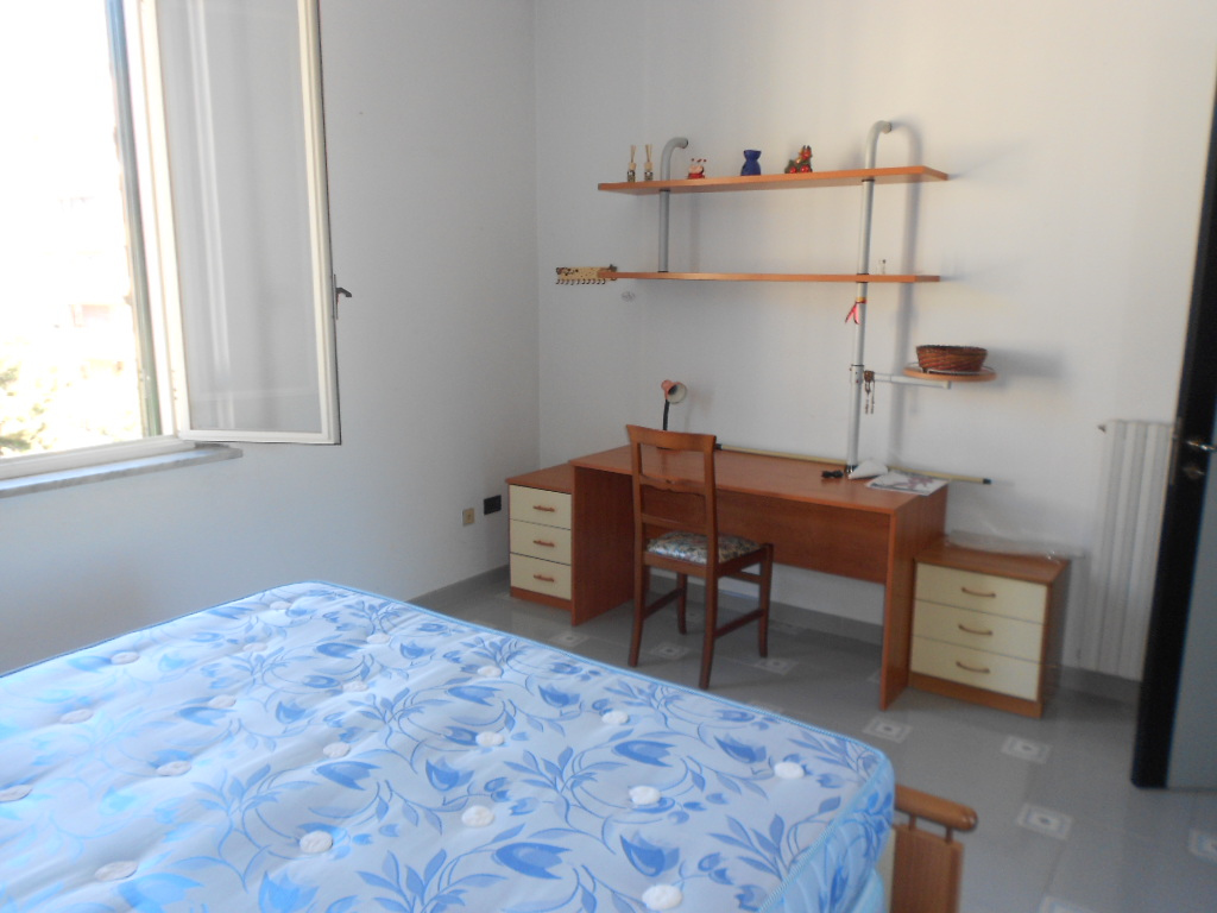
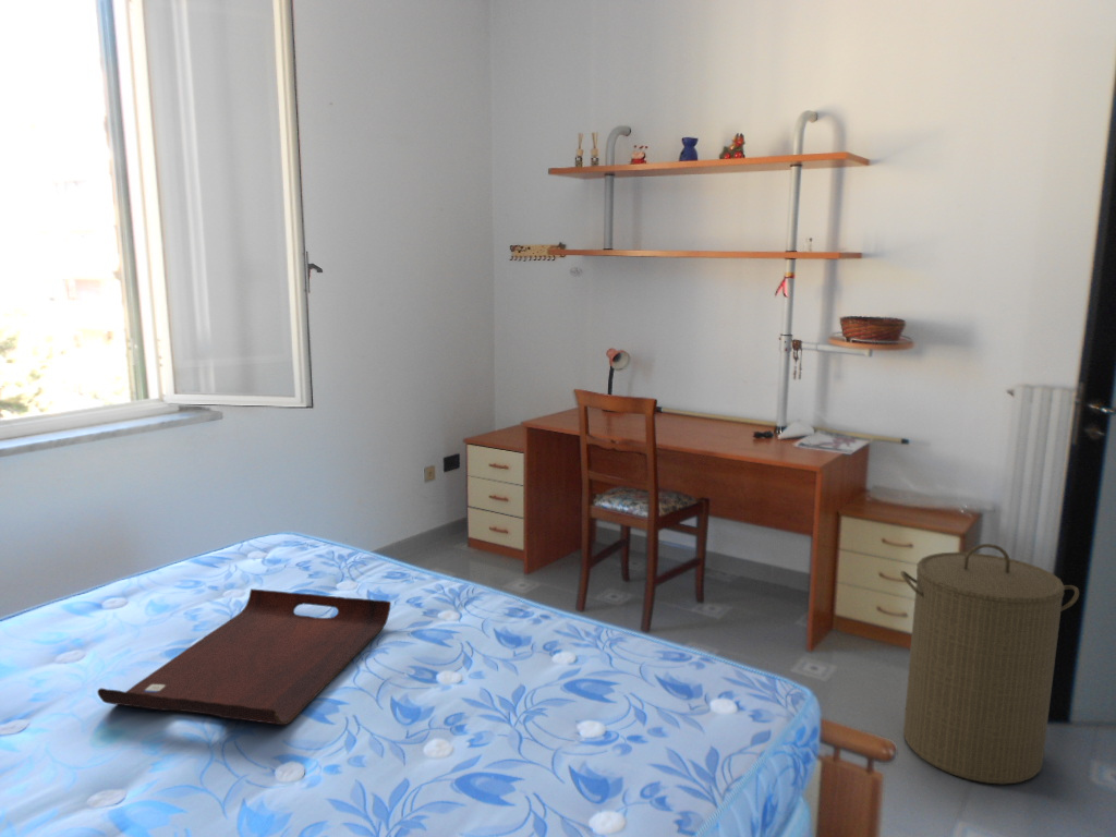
+ serving tray (262, 651)
+ laundry hamper (981, 647)
